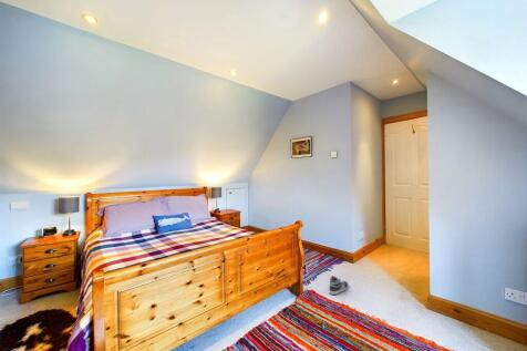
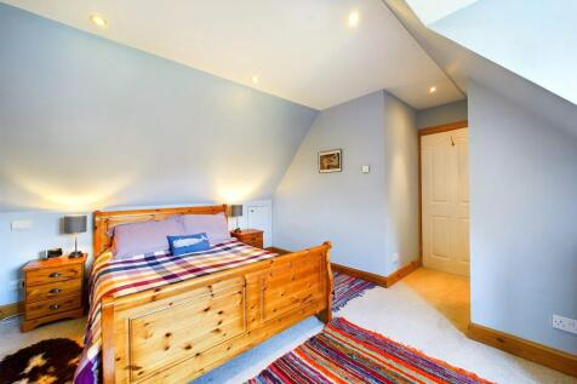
- sneaker (339, 282)
